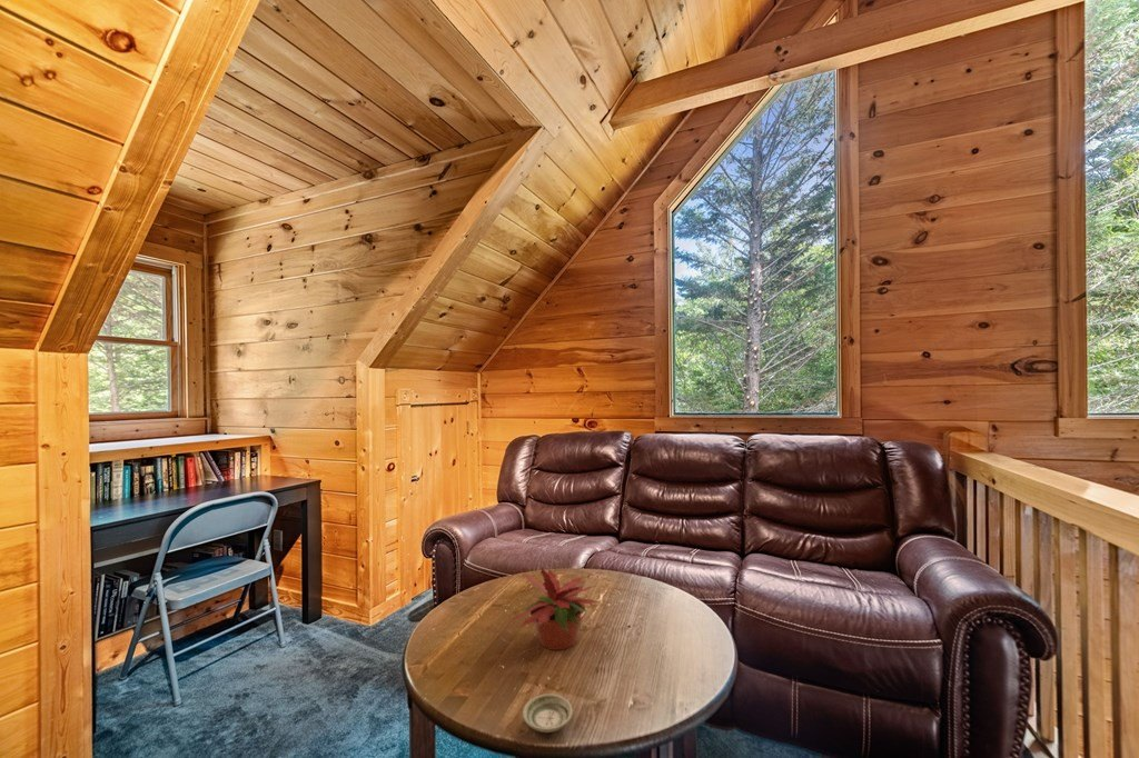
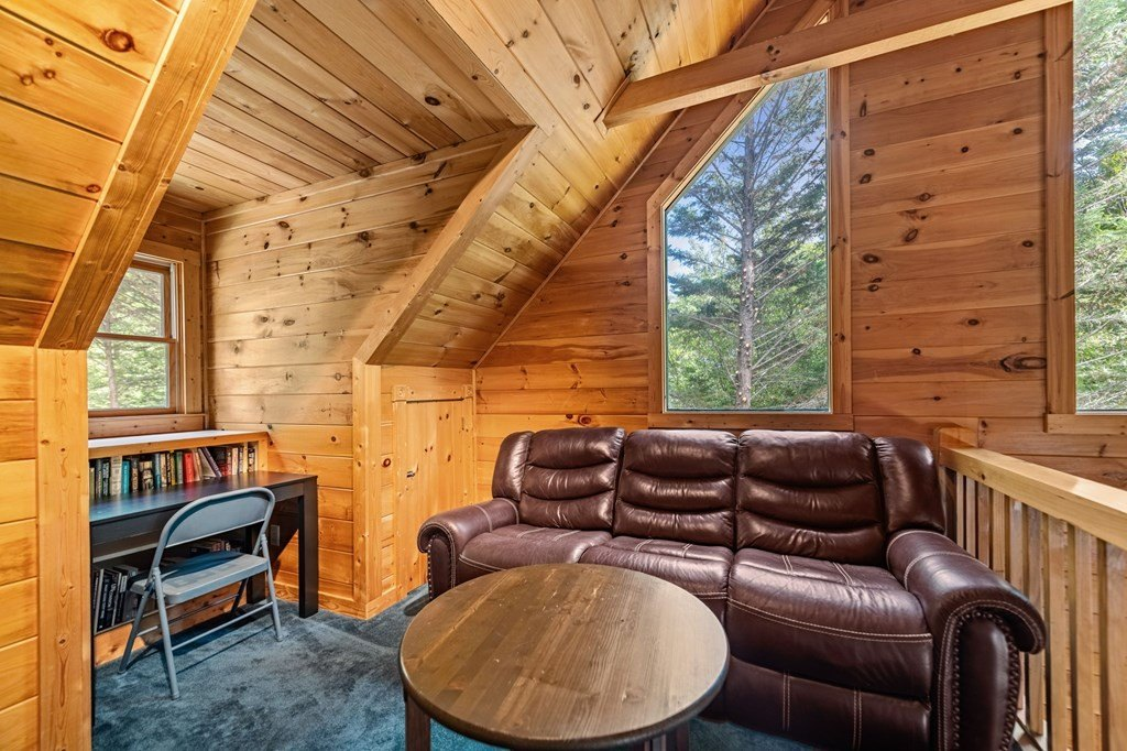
- saucer (547, 716)
- potted plant (557, 599)
